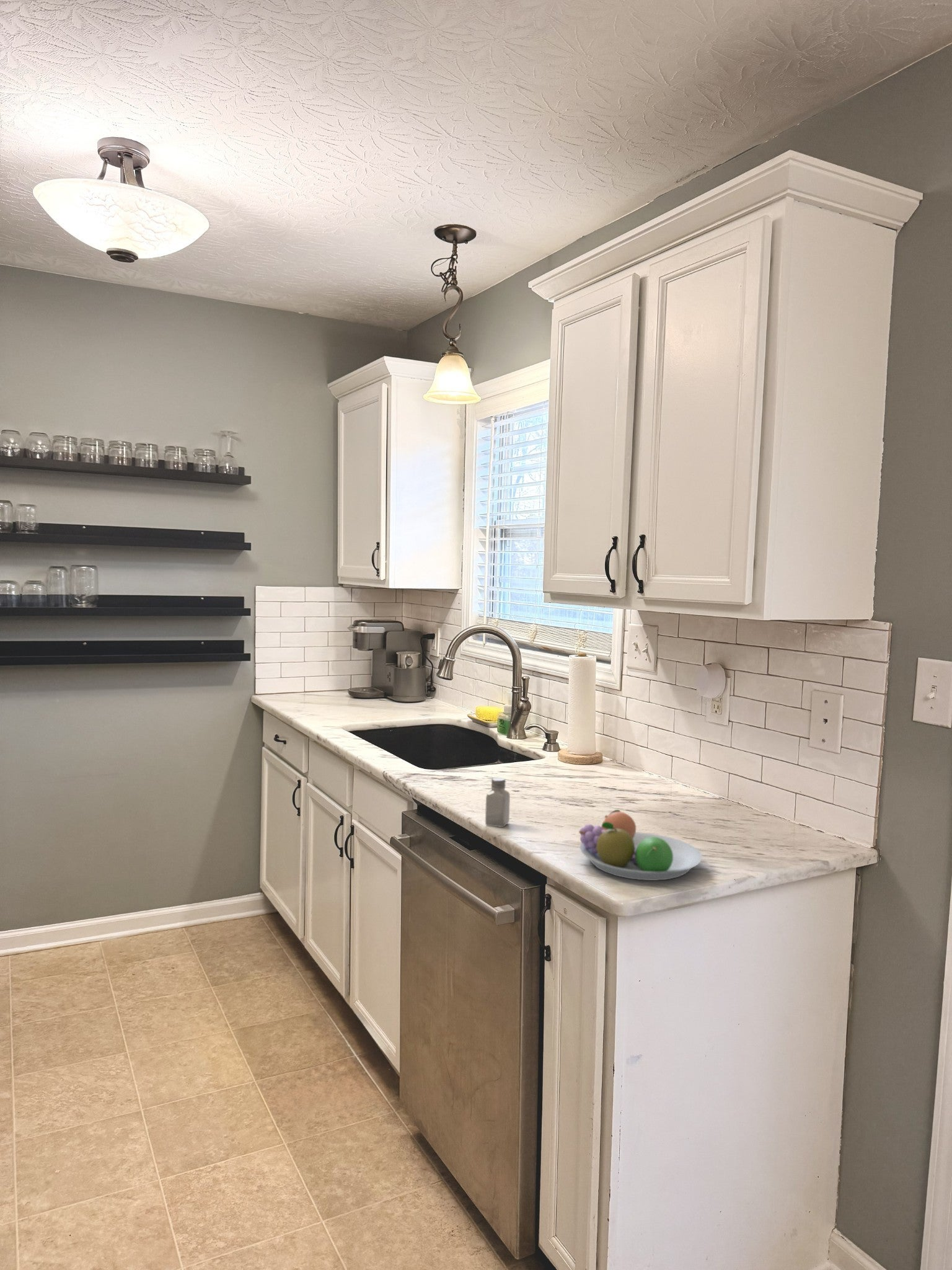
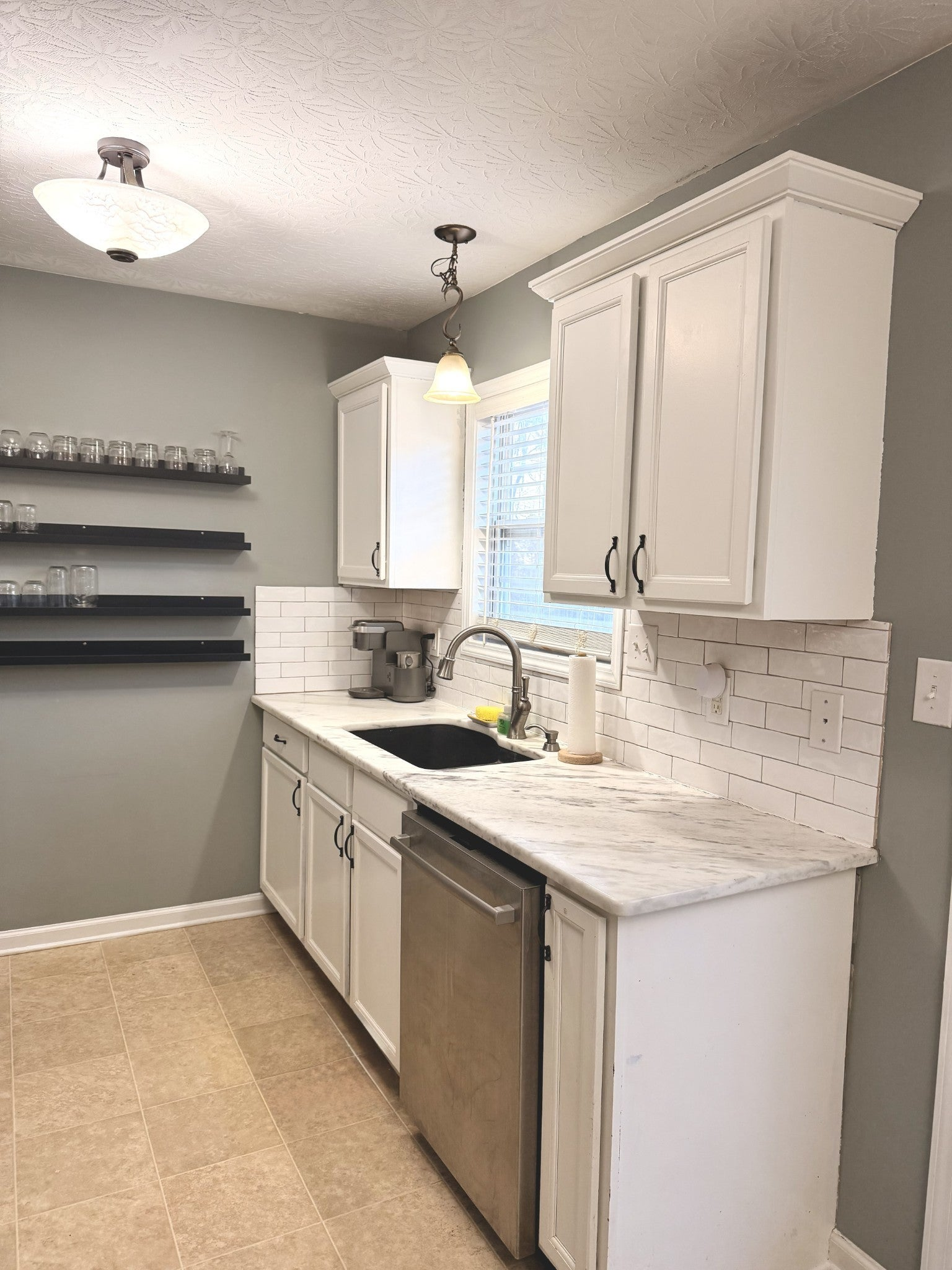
- saltshaker (498, 801)
- fruit bowl (640, 841)
